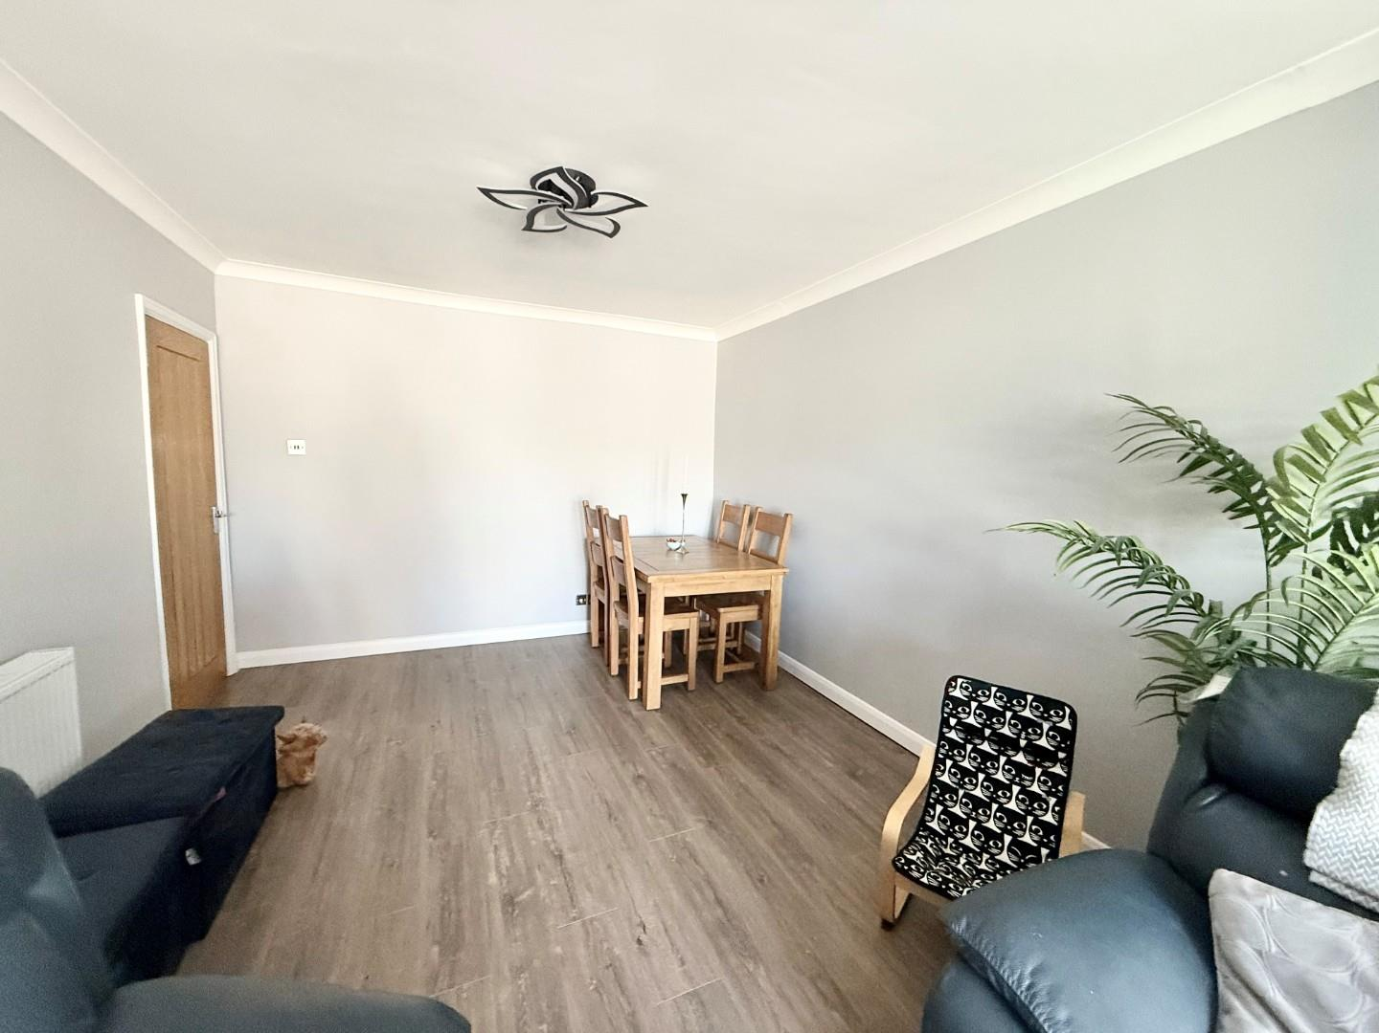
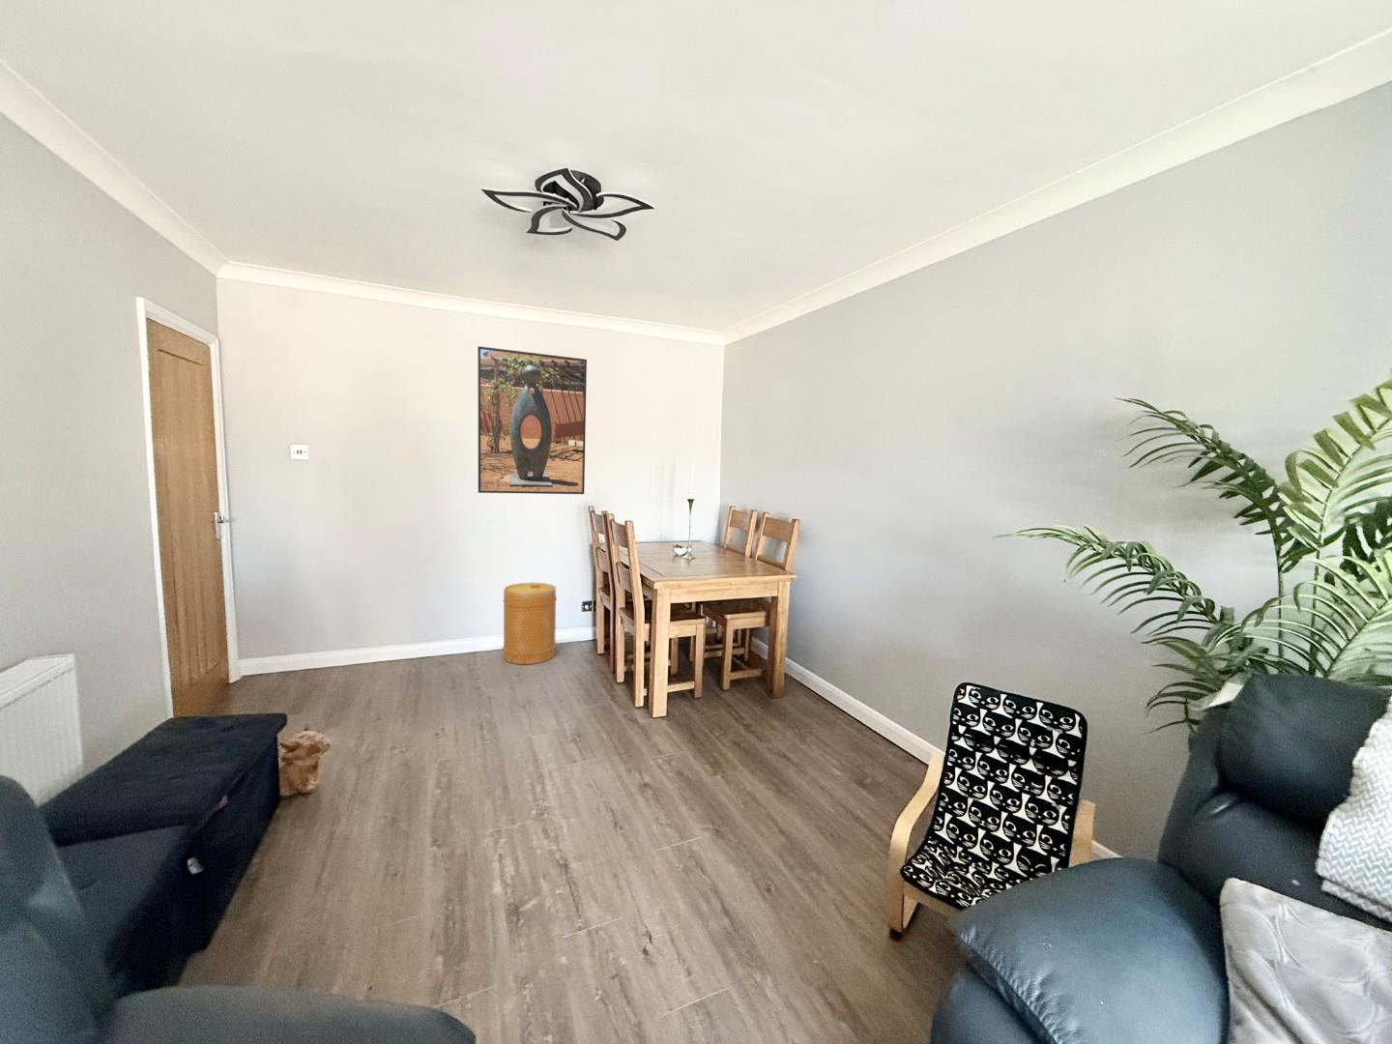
+ basket (529, 622)
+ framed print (534, 423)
